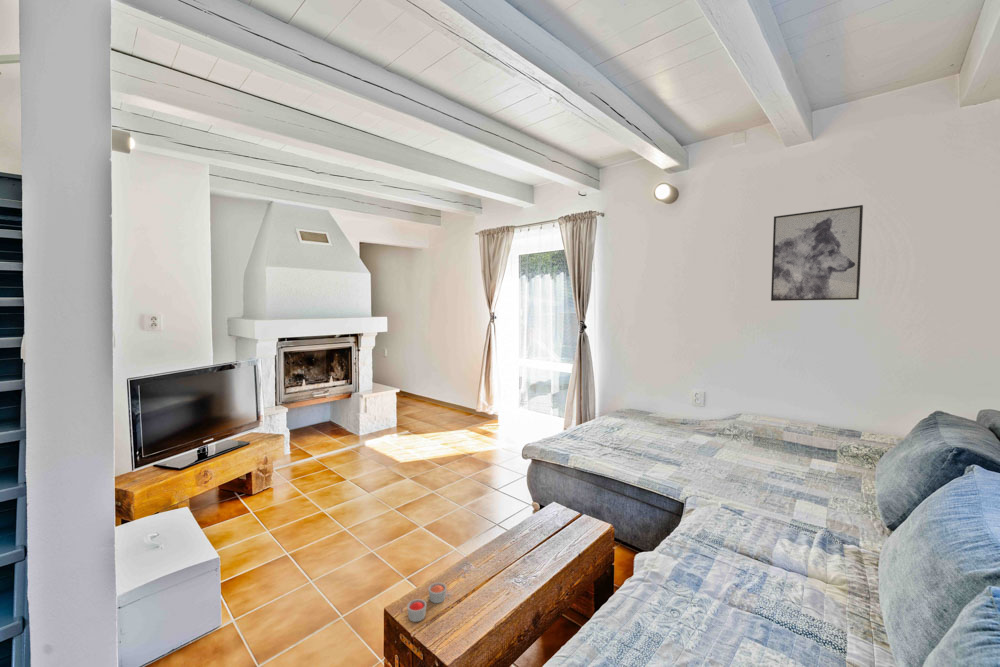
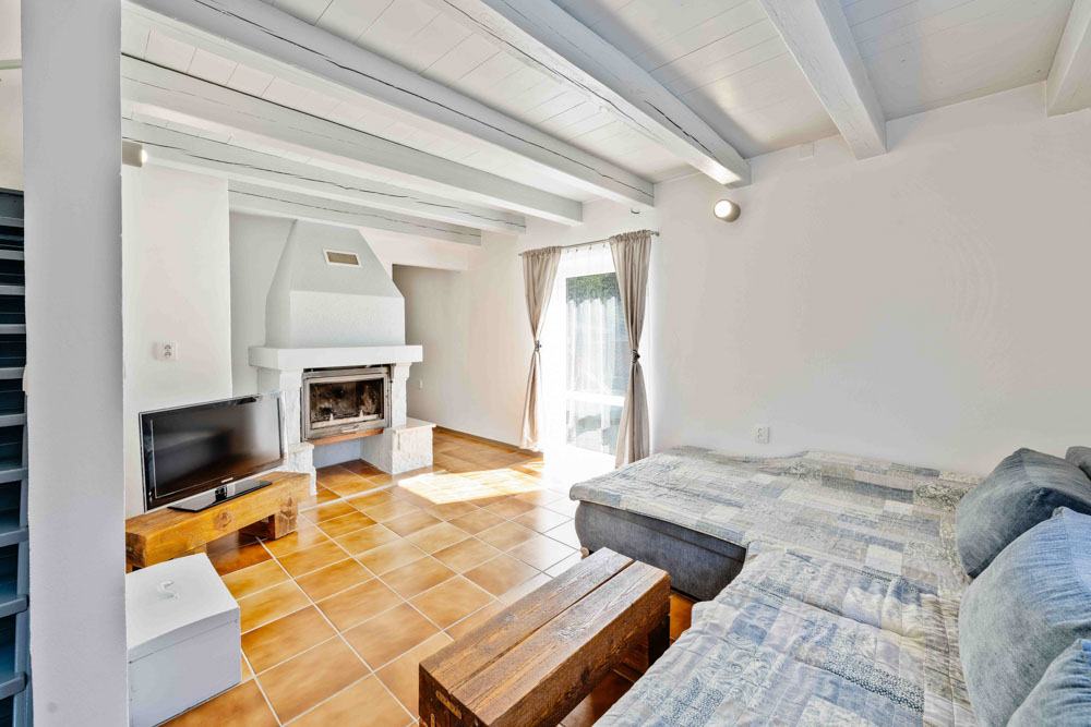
- candle (425, 602)
- wall art (814, 256)
